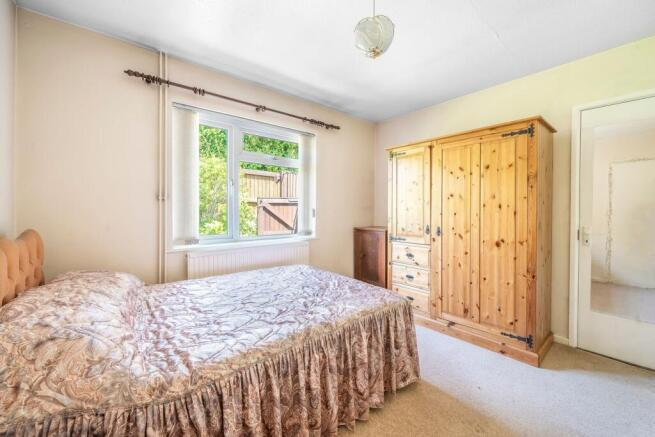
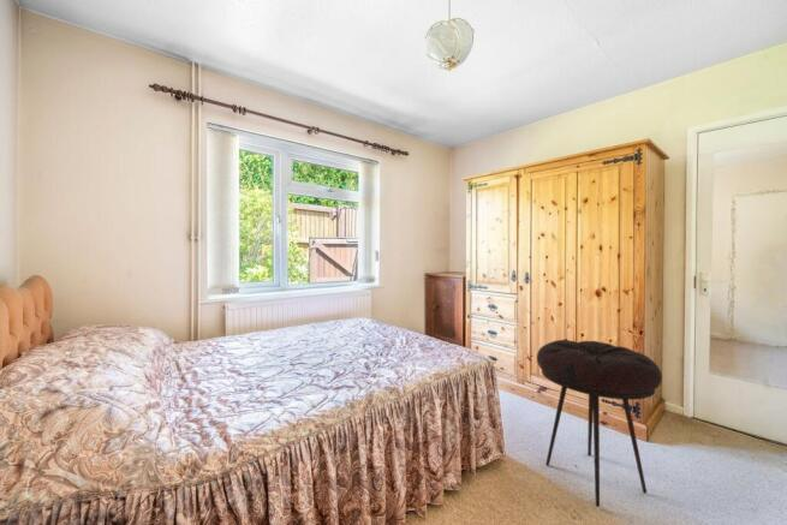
+ stool (594, 412)
